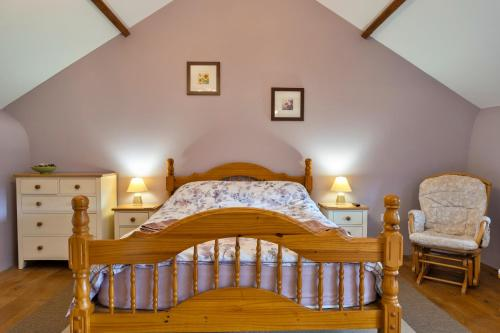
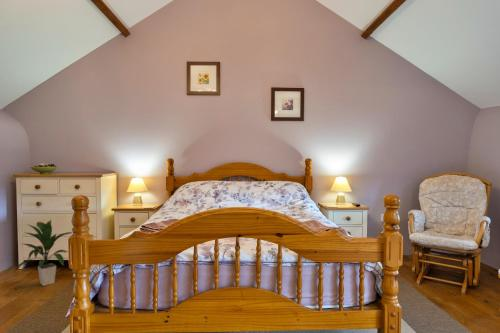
+ indoor plant (45, 251)
